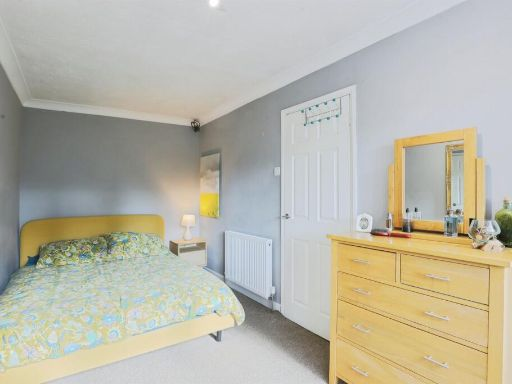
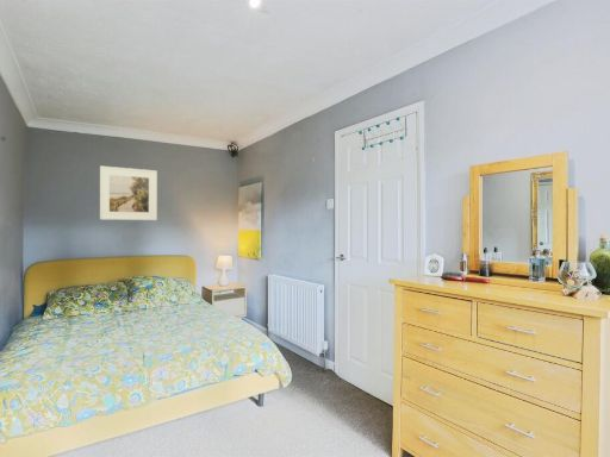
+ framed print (129, 194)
